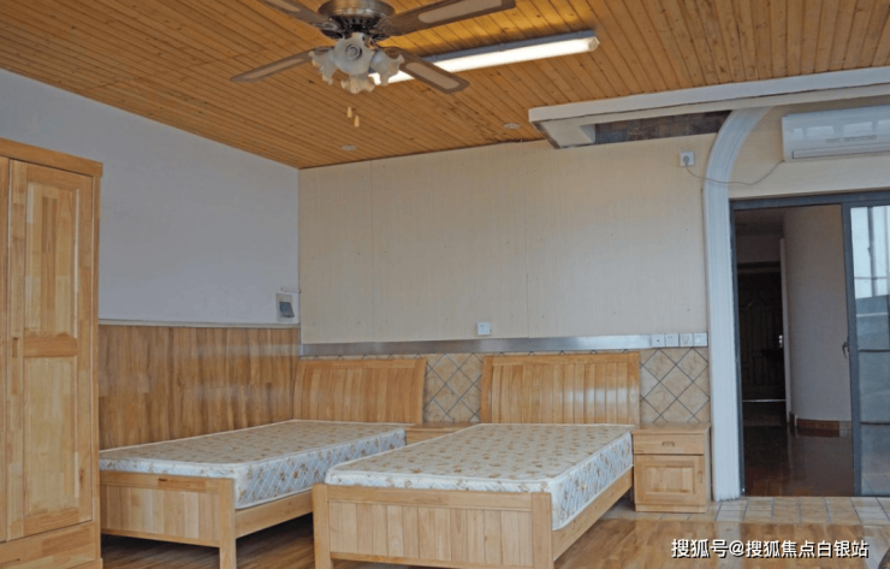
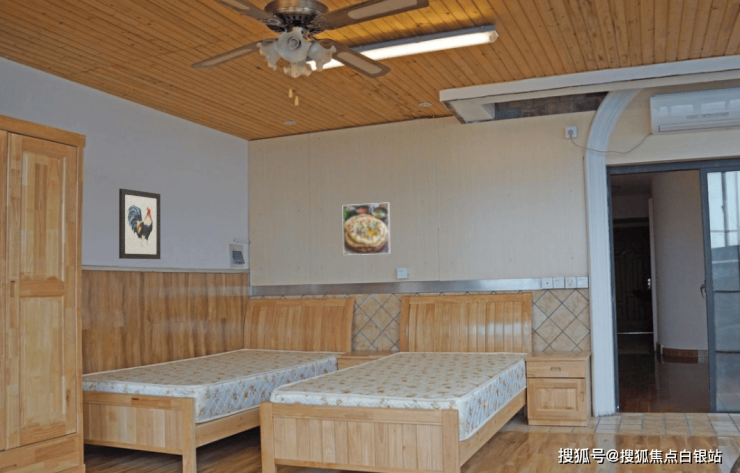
+ wall art (140, 225)
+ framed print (366, 229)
